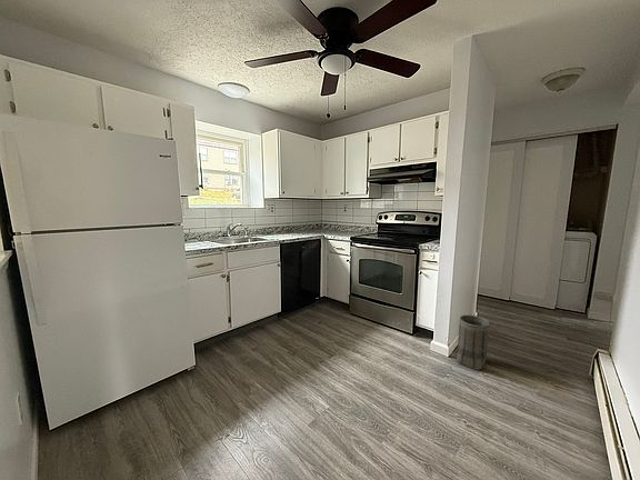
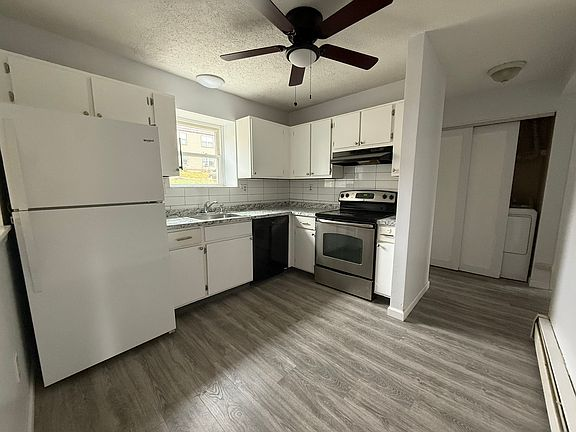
- basket (472, 341)
